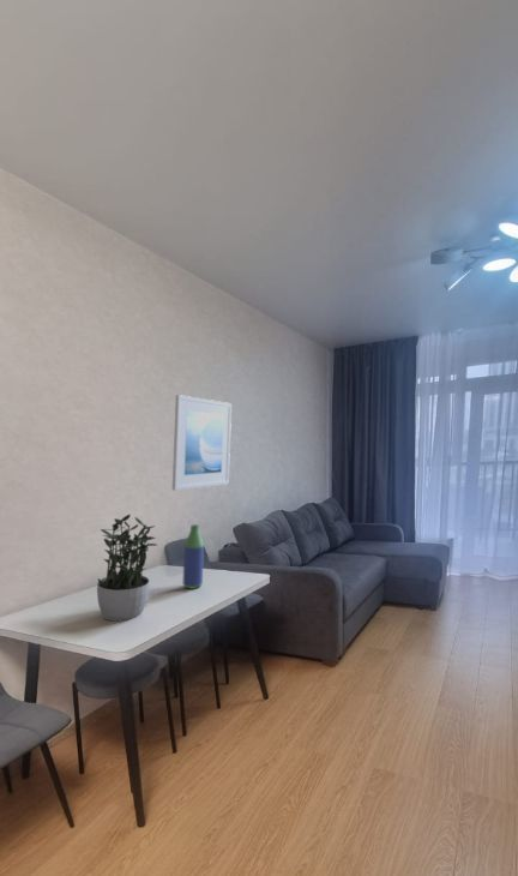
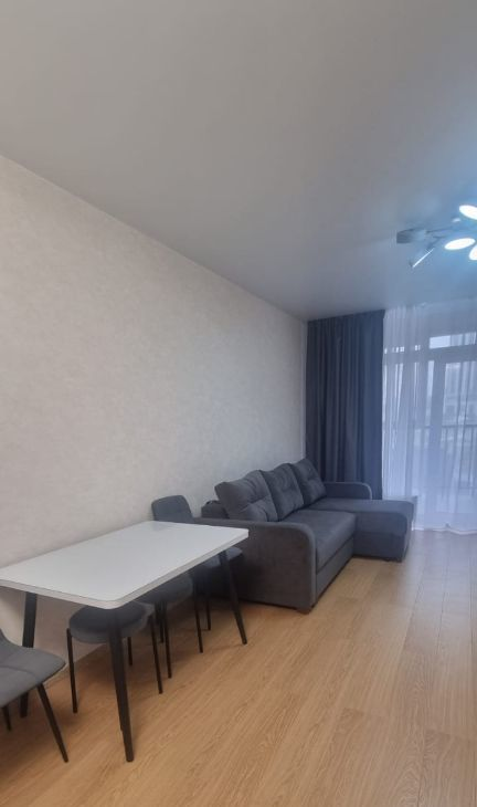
- bottle (193, 556)
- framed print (204, 443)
- potted plant (127, 564)
